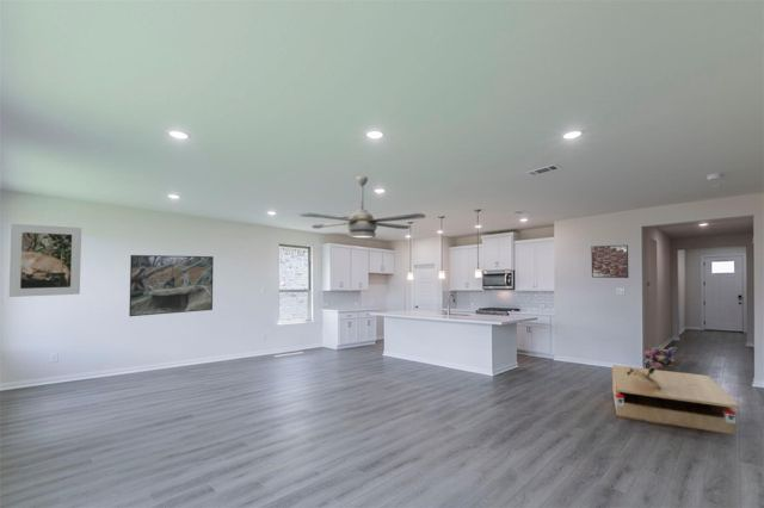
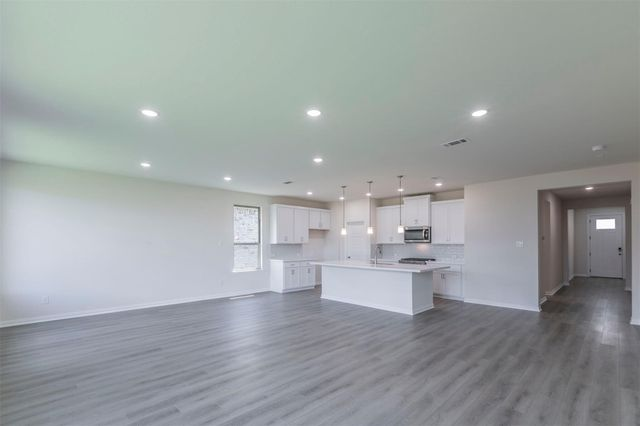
- ceiling fan (362, 206)
- coffee table (665, 397)
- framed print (173, 284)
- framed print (609, 261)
- bouquet (651, 366)
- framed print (47, 260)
